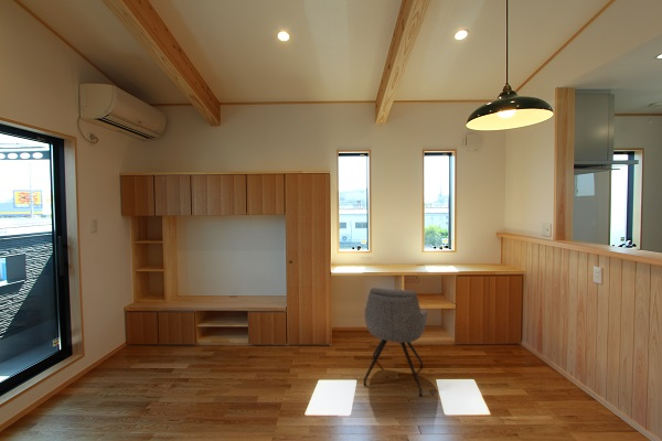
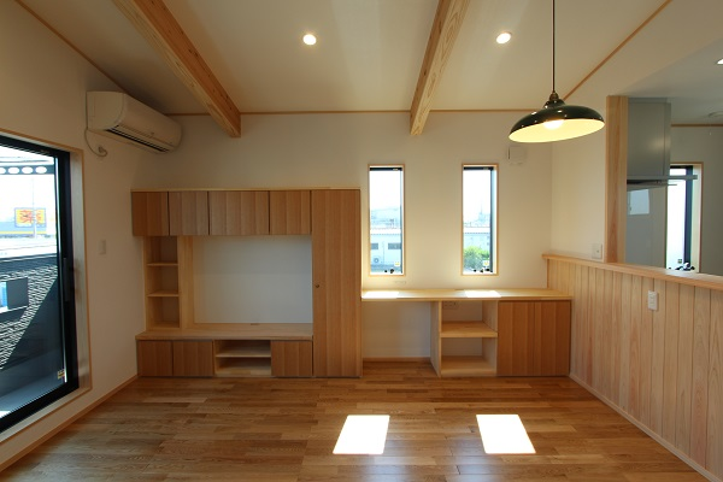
- chair (394, 330)
